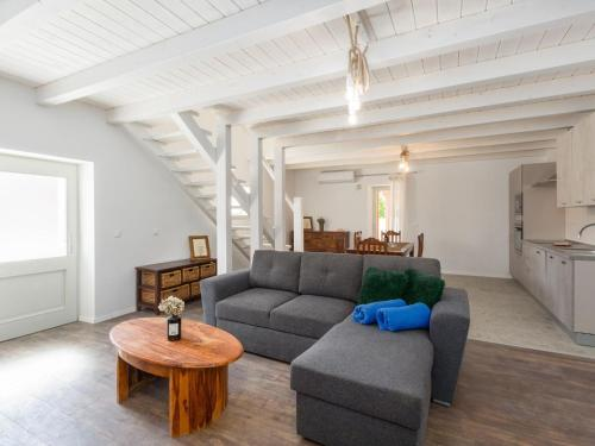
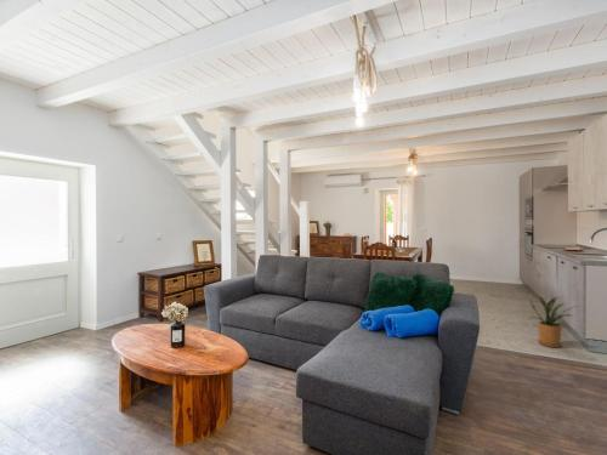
+ house plant (552, 318)
